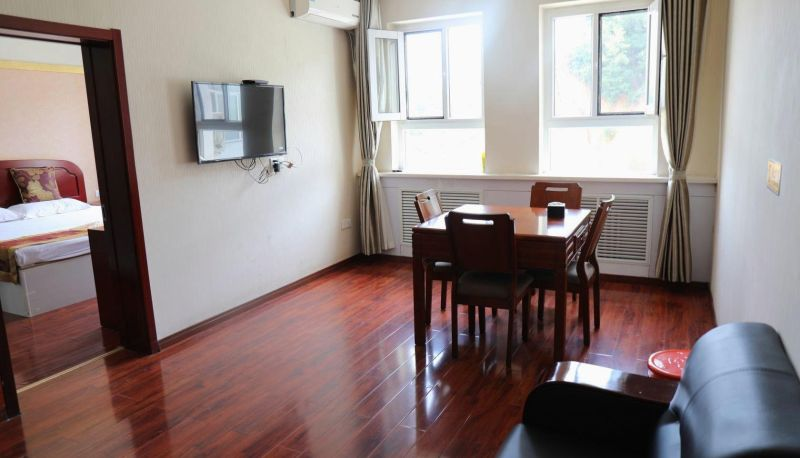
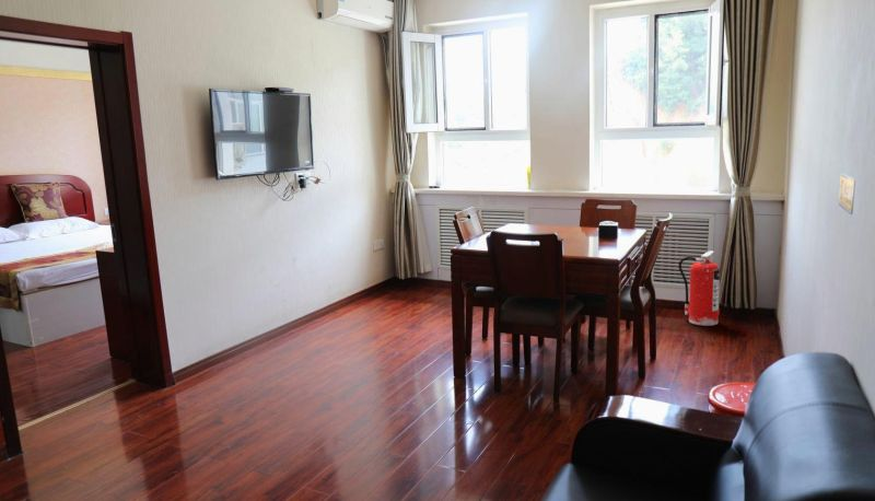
+ fire extinguisher (699, 287)
